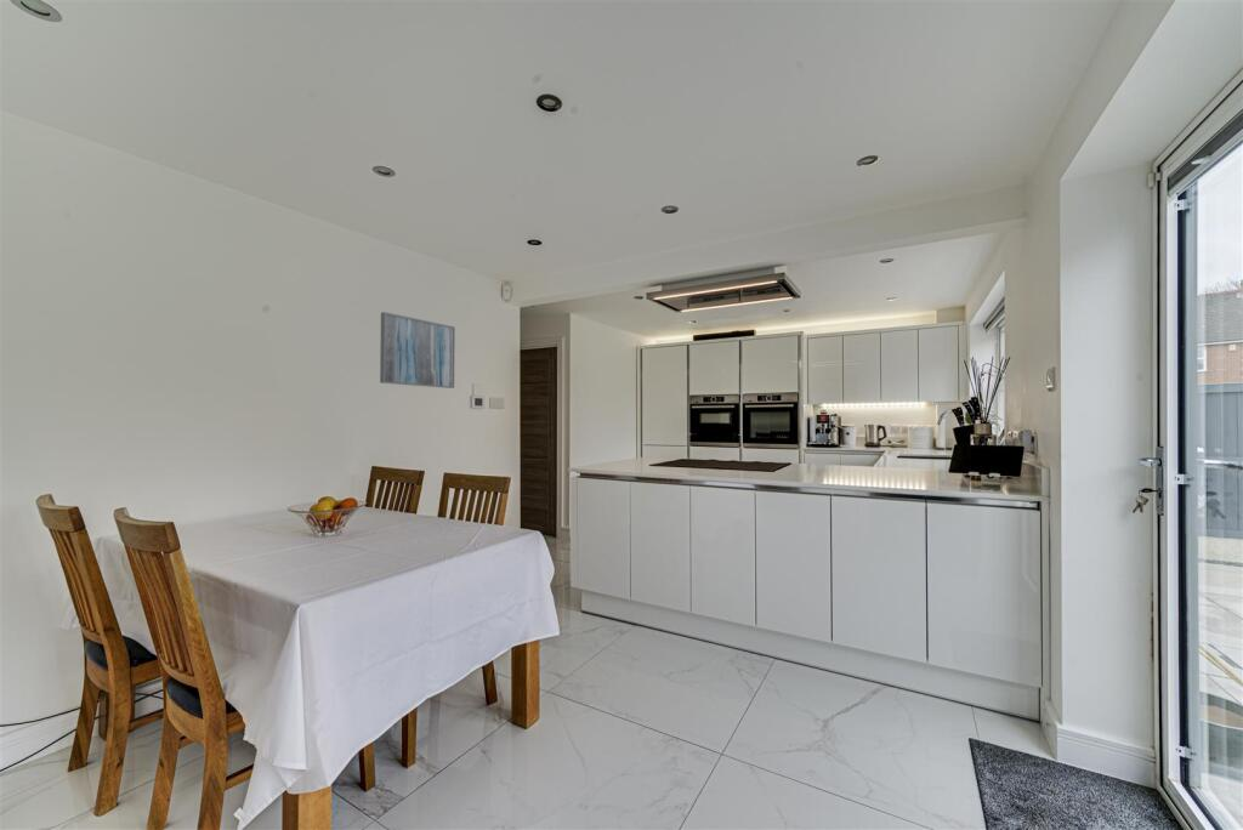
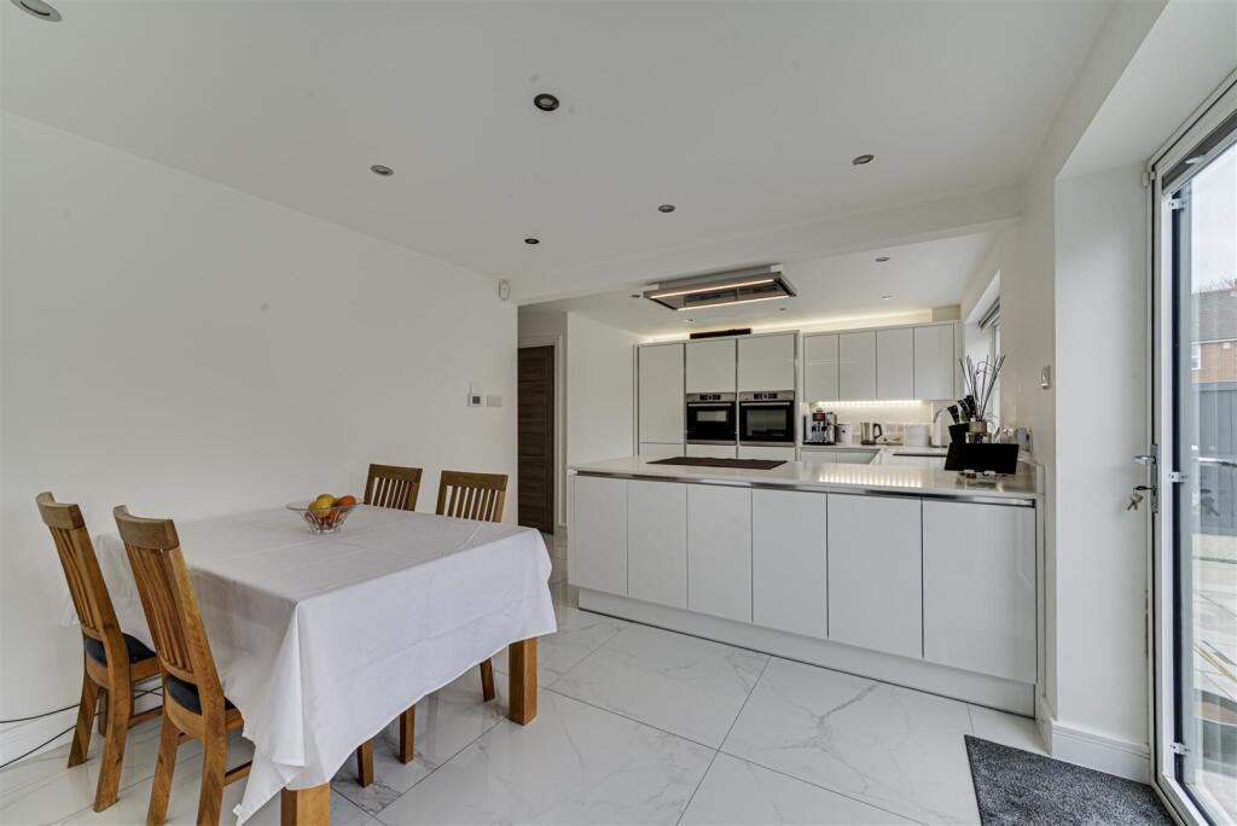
- wall art (420, 352)
